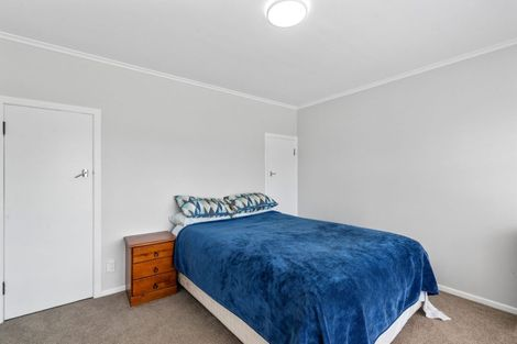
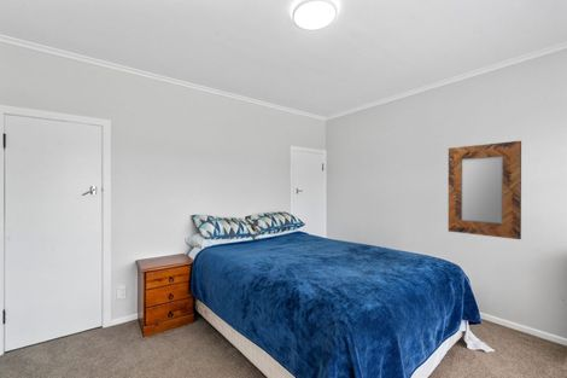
+ home mirror (481, 190)
